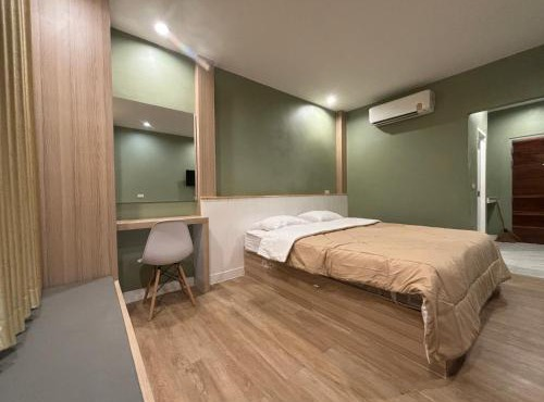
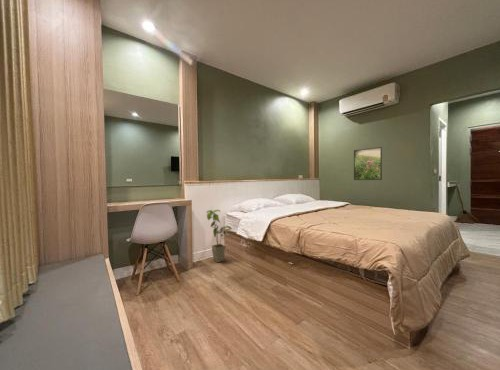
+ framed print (367, 164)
+ house plant (217, 236)
